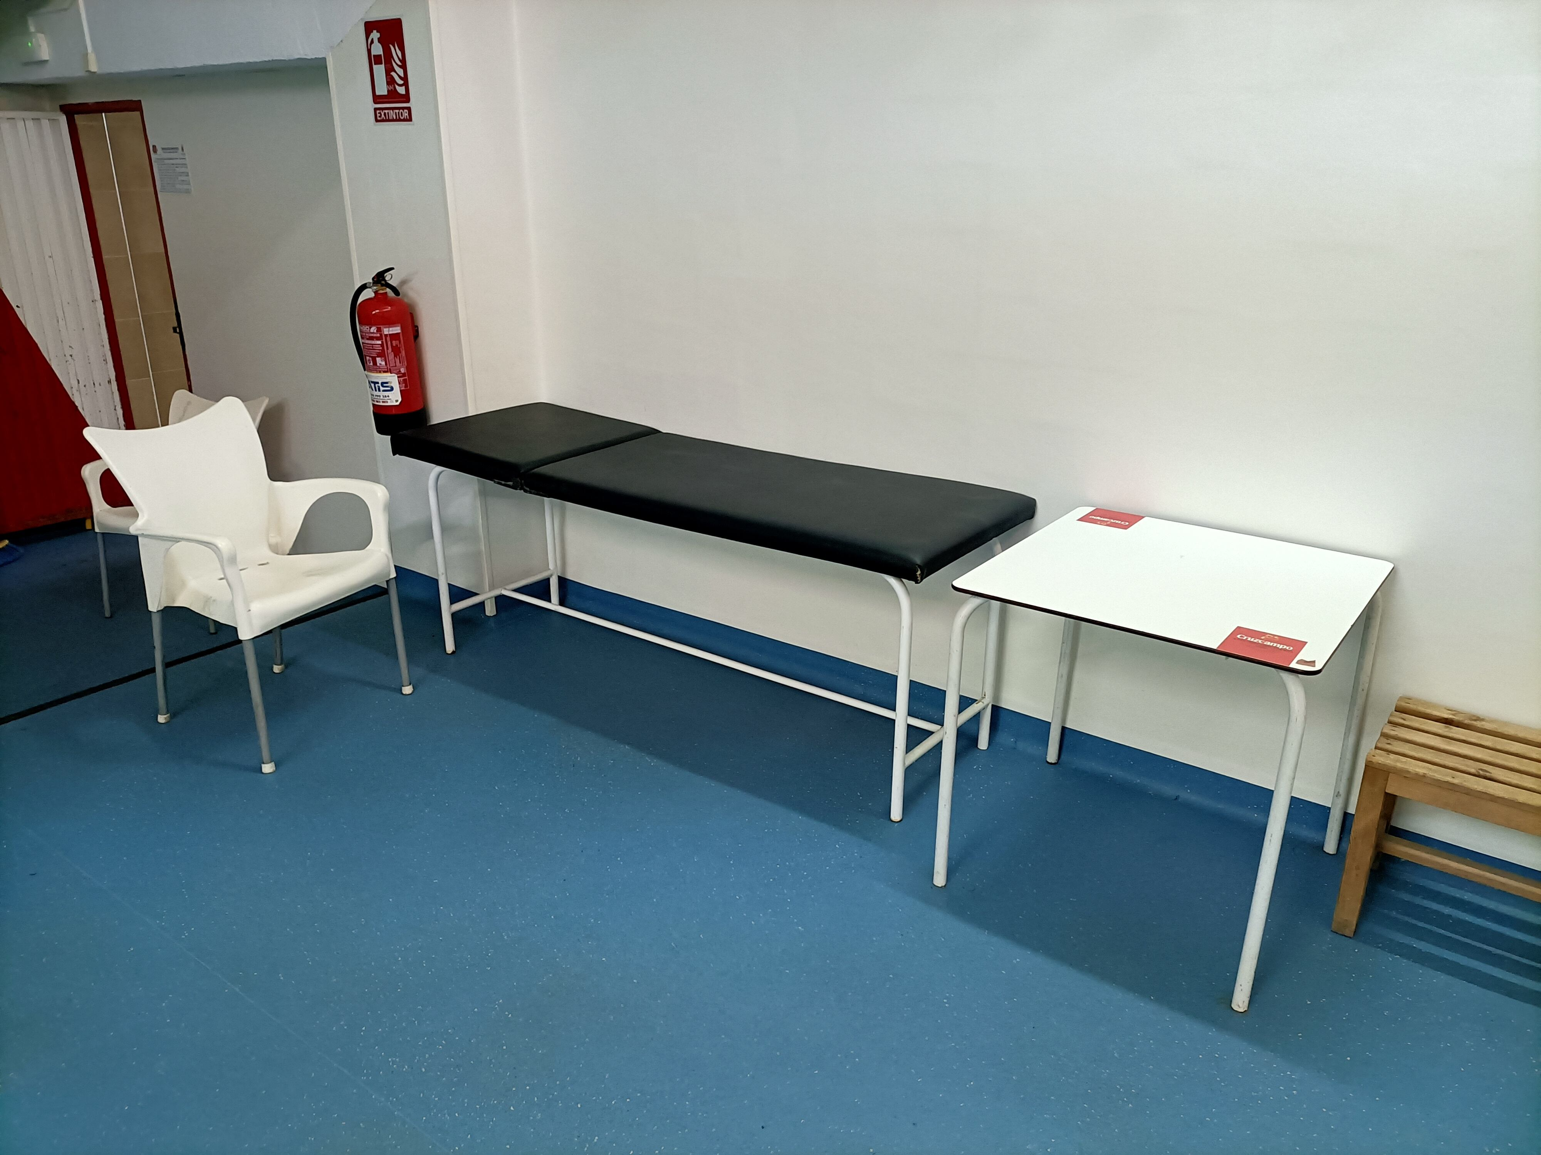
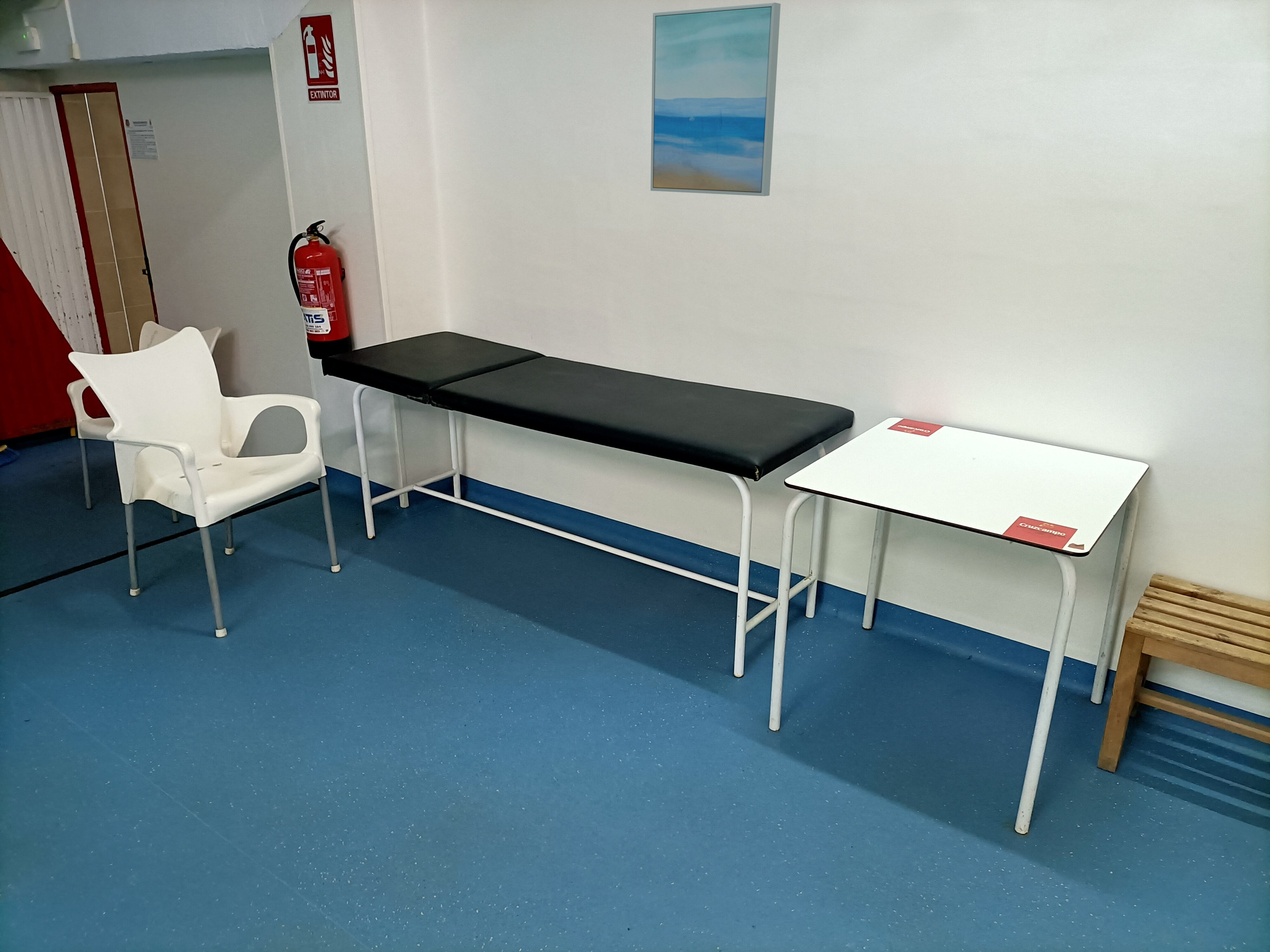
+ wall art (711, 104)
